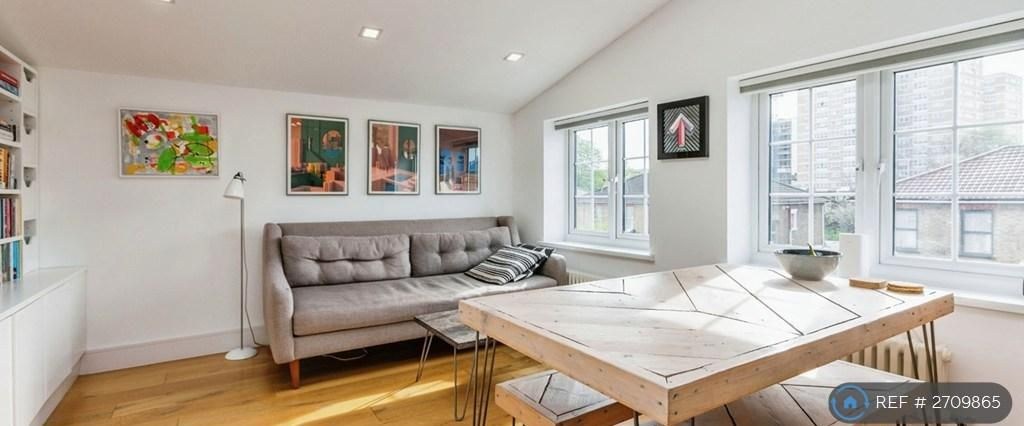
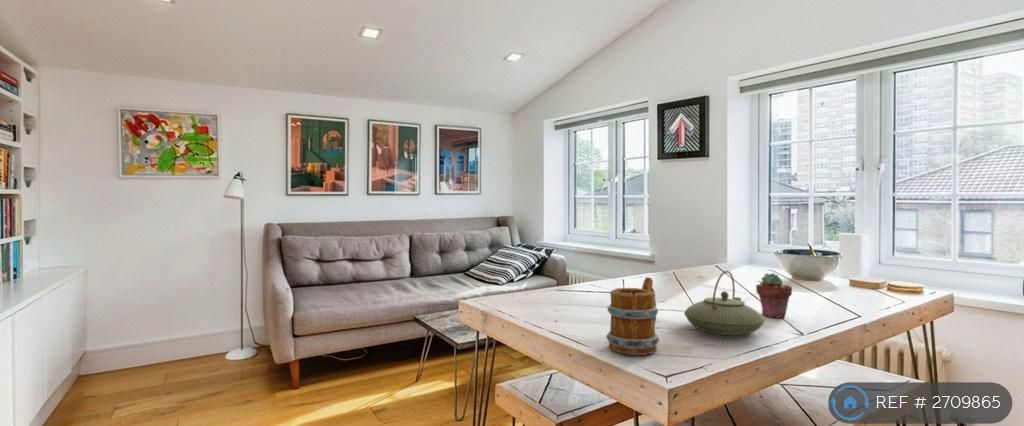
+ mug (637, 313)
+ teapot (725, 299)
+ potted succulent (773, 294)
